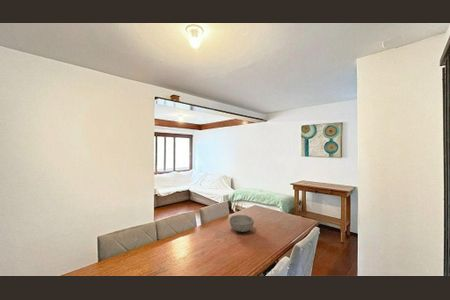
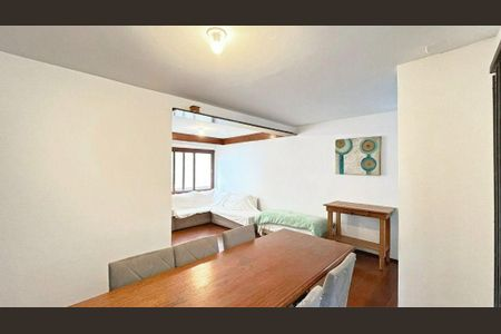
- bowl (241, 224)
